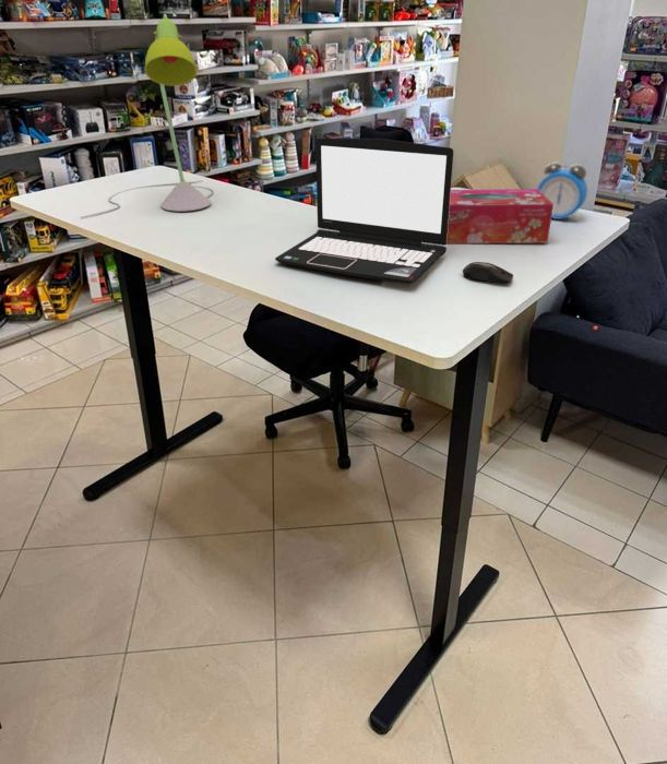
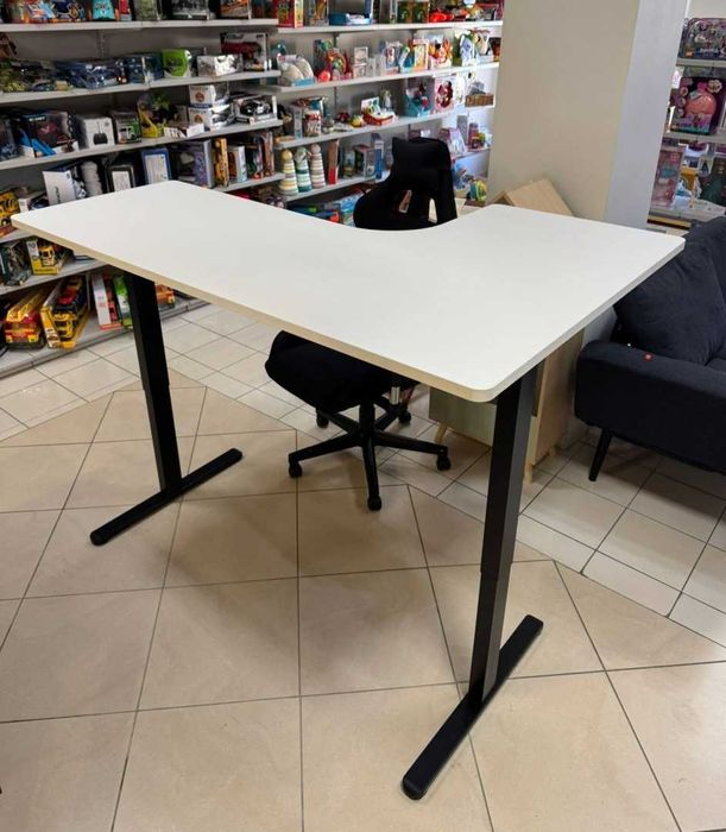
- tissue box (487, 215)
- computer mouse (489, 272)
- alarm clock (561, 191)
- desk lamp (165, 109)
- laptop (361, 206)
